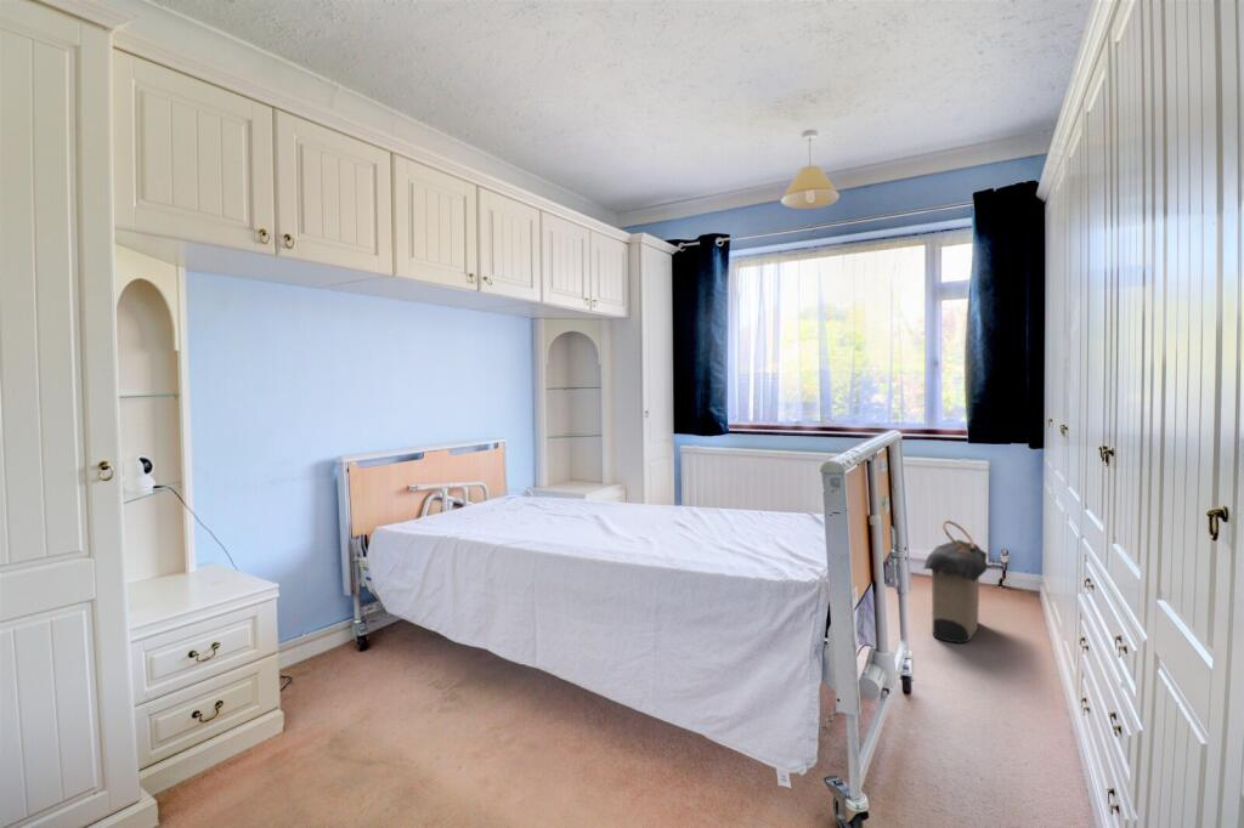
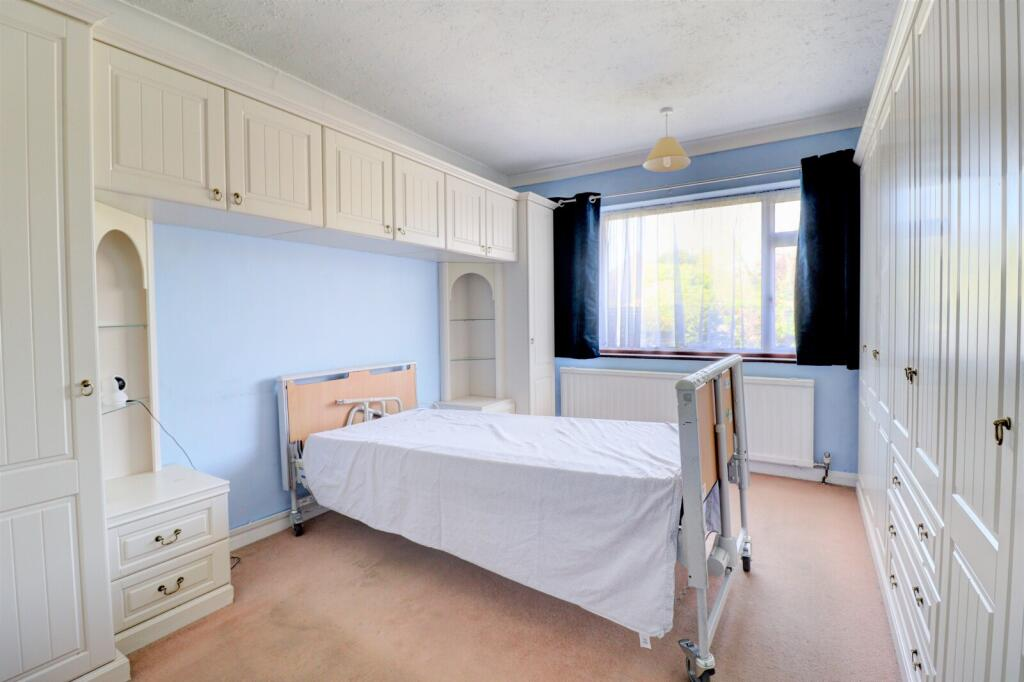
- laundry hamper (957, 577)
